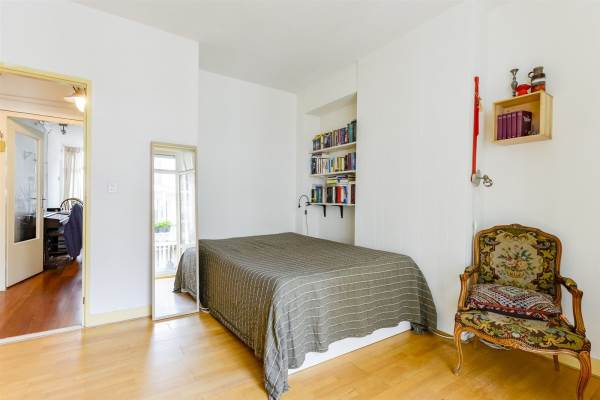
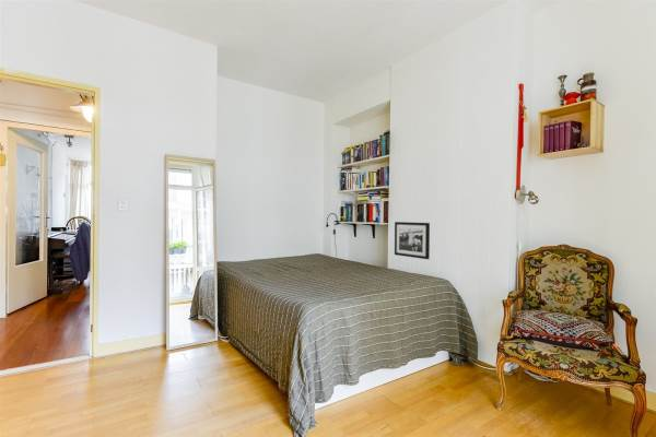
+ picture frame (411, 239)
